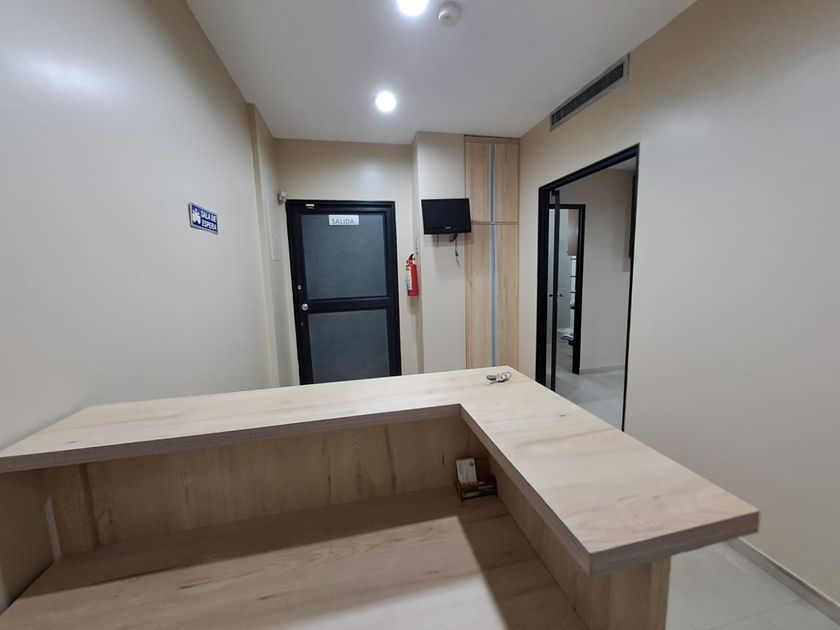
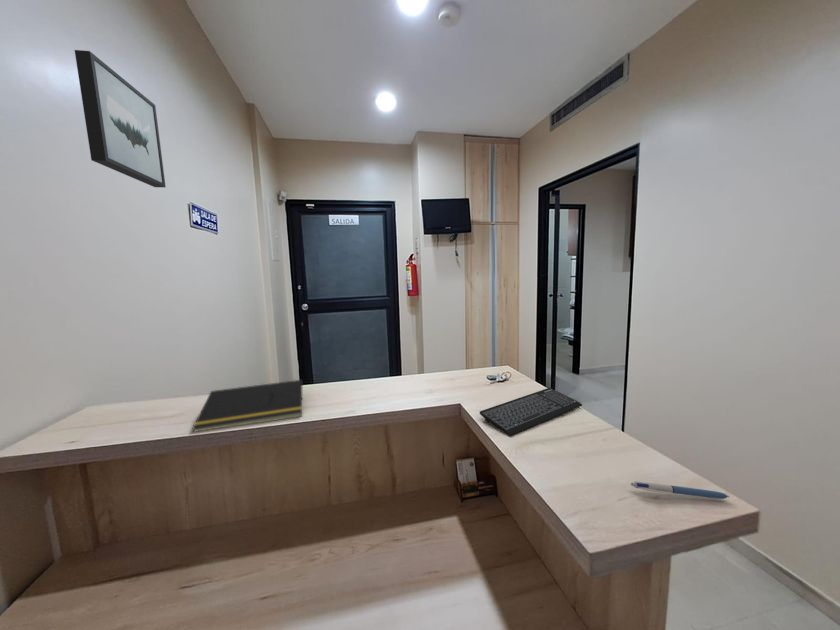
+ wall art (127, 129)
+ keyboard (532, 408)
+ pen (680, 490)
+ notepad (254, 403)
